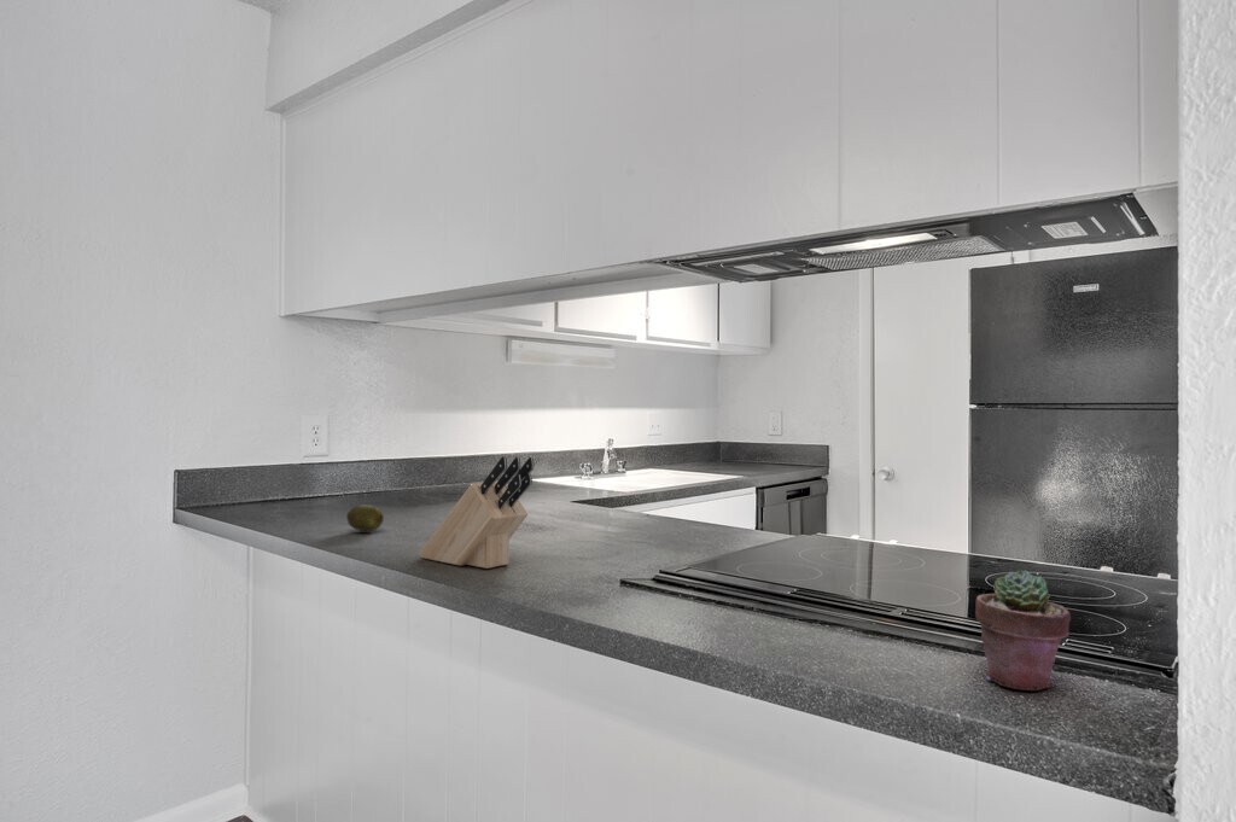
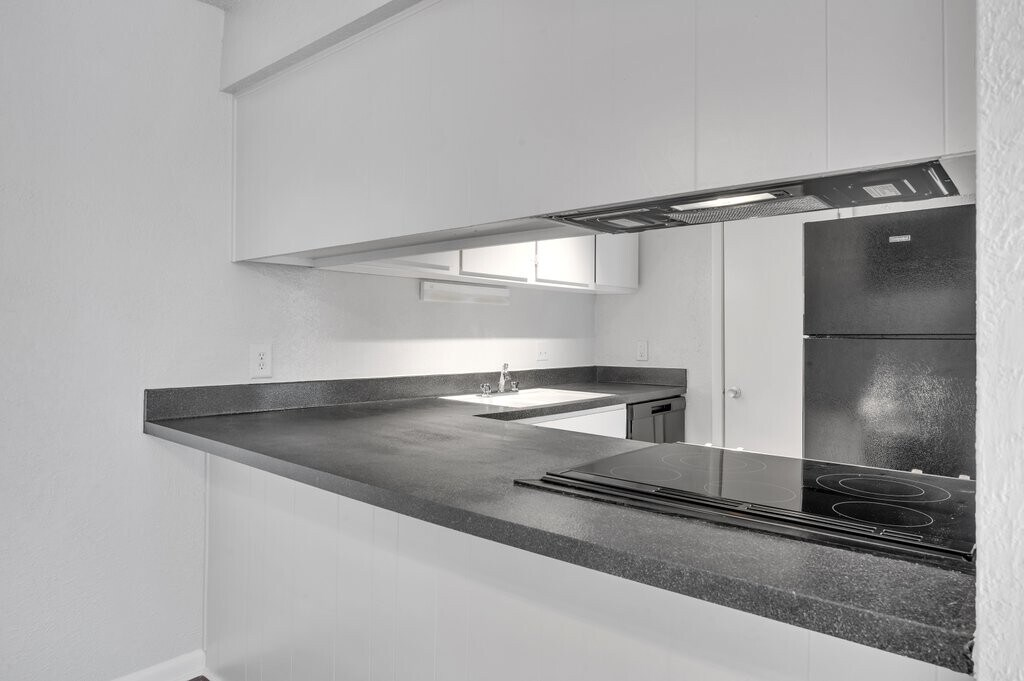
- fruit (365, 518)
- knife block (478, 508)
- potted succulent (1020, 625)
